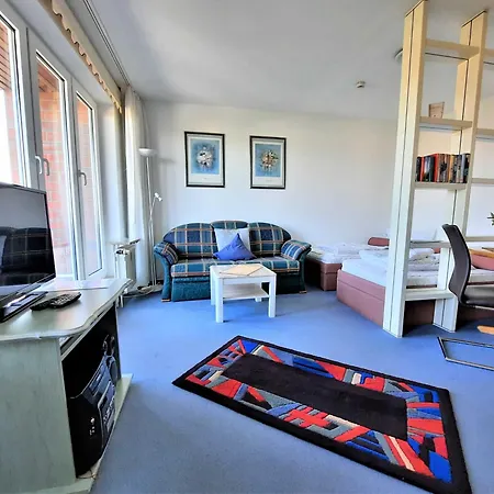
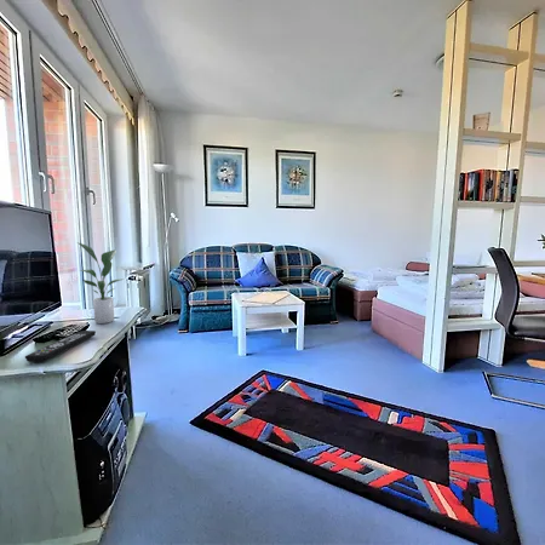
+ potted plant (103, 282)
+ remote control (64, 344)
